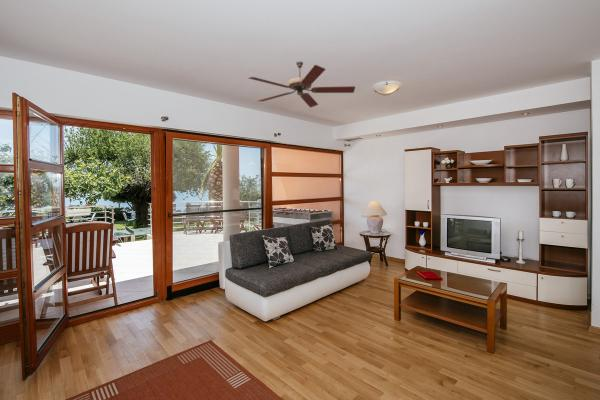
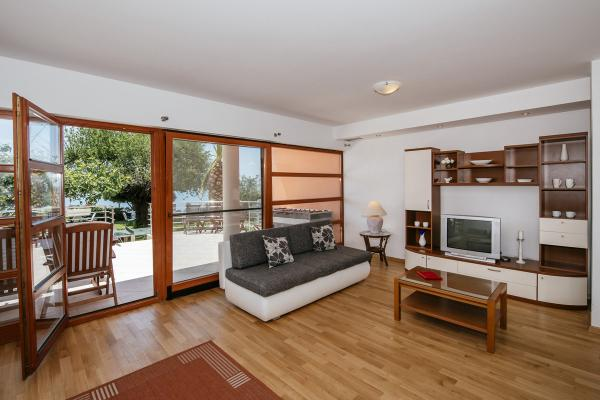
- ceiling fan (303, 78)
